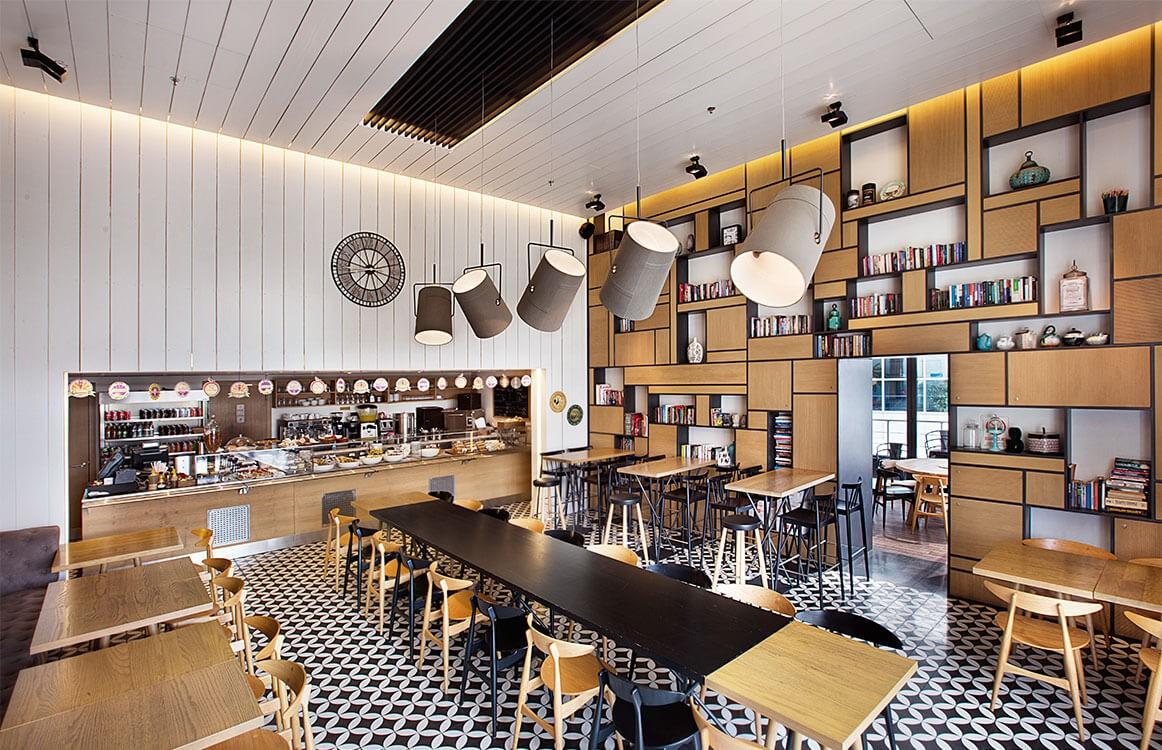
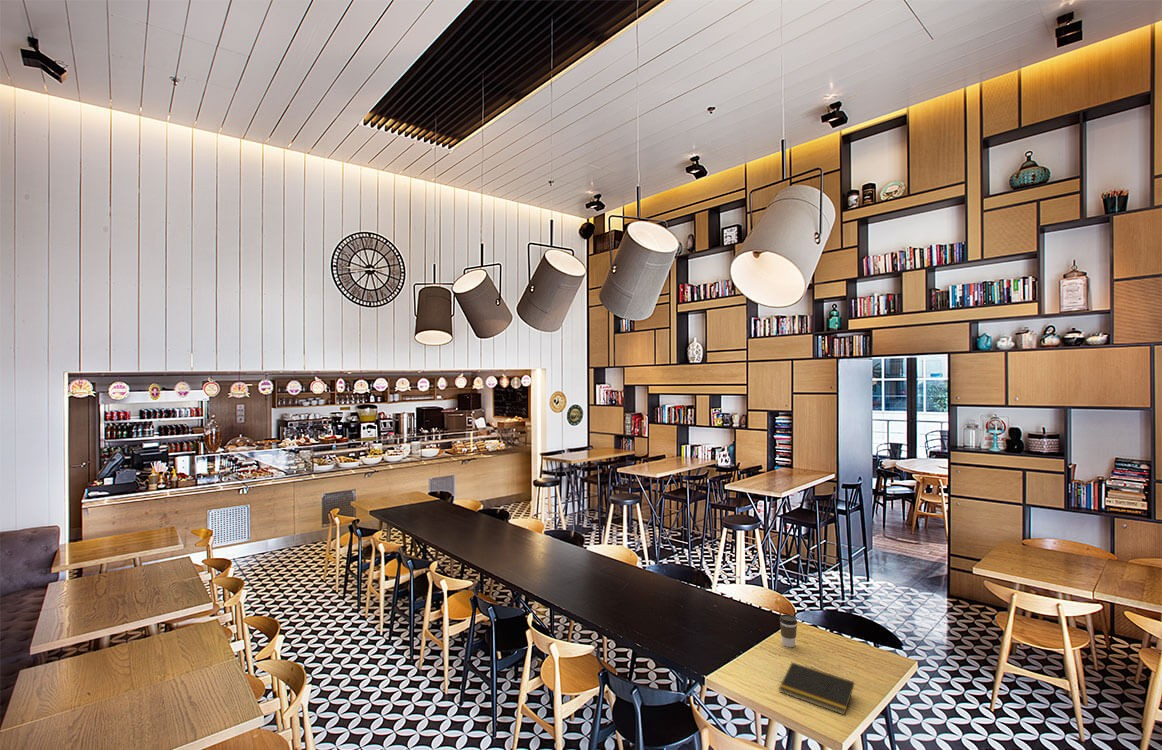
+ notepad (816, 686)
+ coffee cup (788, 630)
